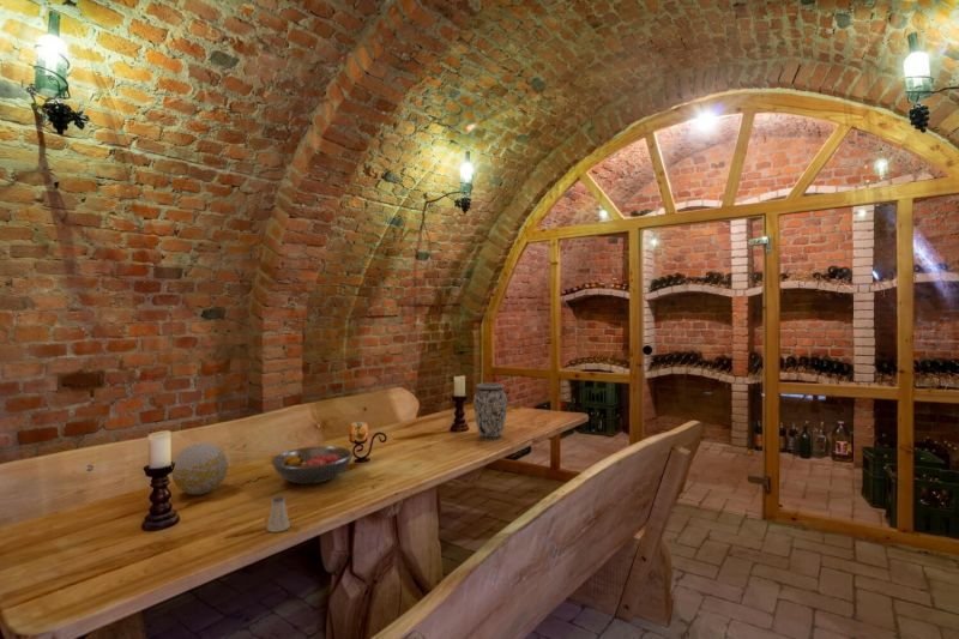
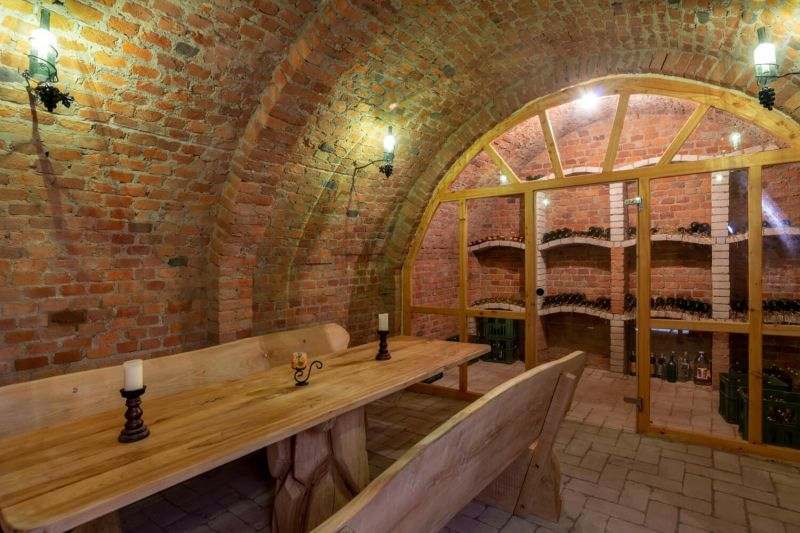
- fruit bowl (313, 464)
- saltshaker (278, 512)
- vase (490, 411)
- decorative ball (200, 468)
